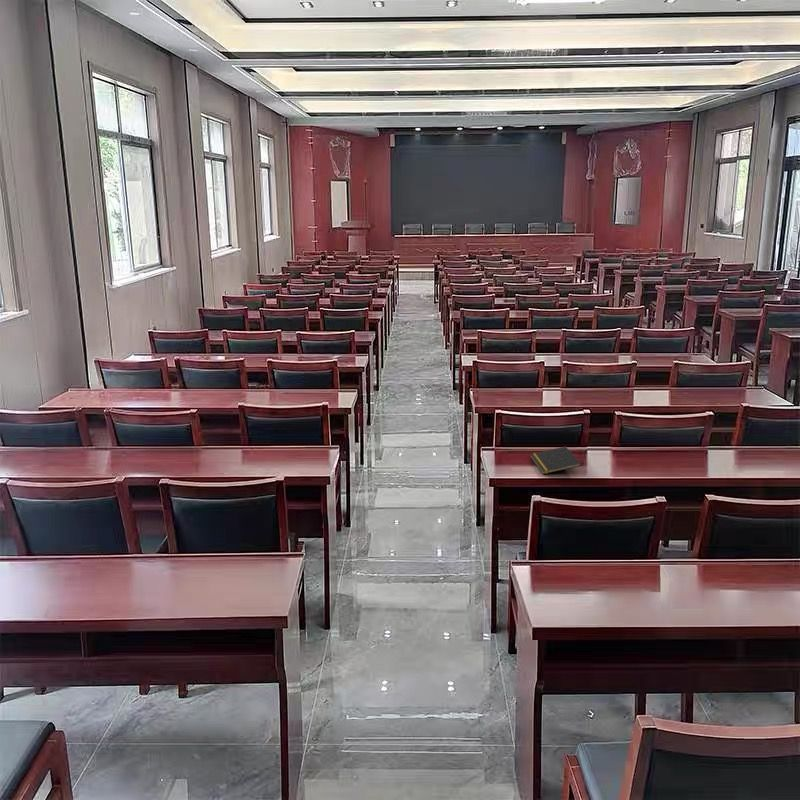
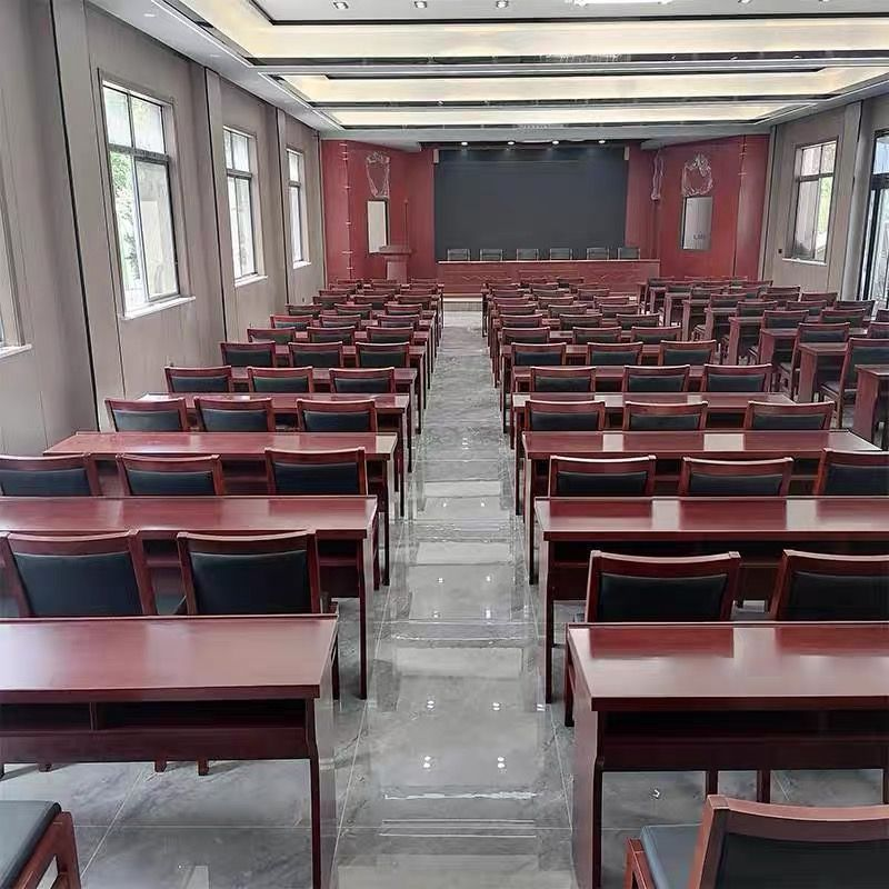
- notepad (554, 459)
